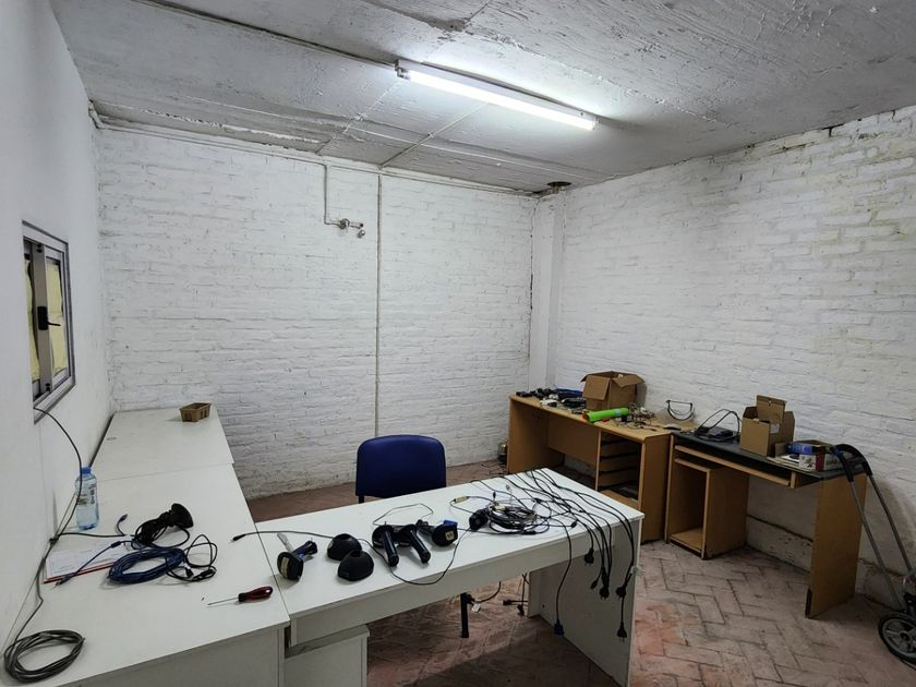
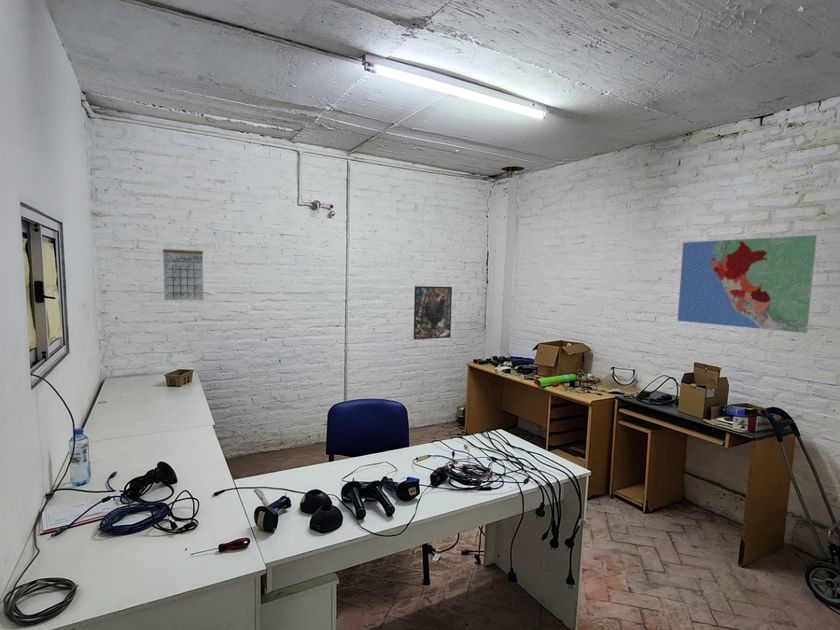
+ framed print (433, 312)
+ calendar (183, 269)
+ map (738, 283)
